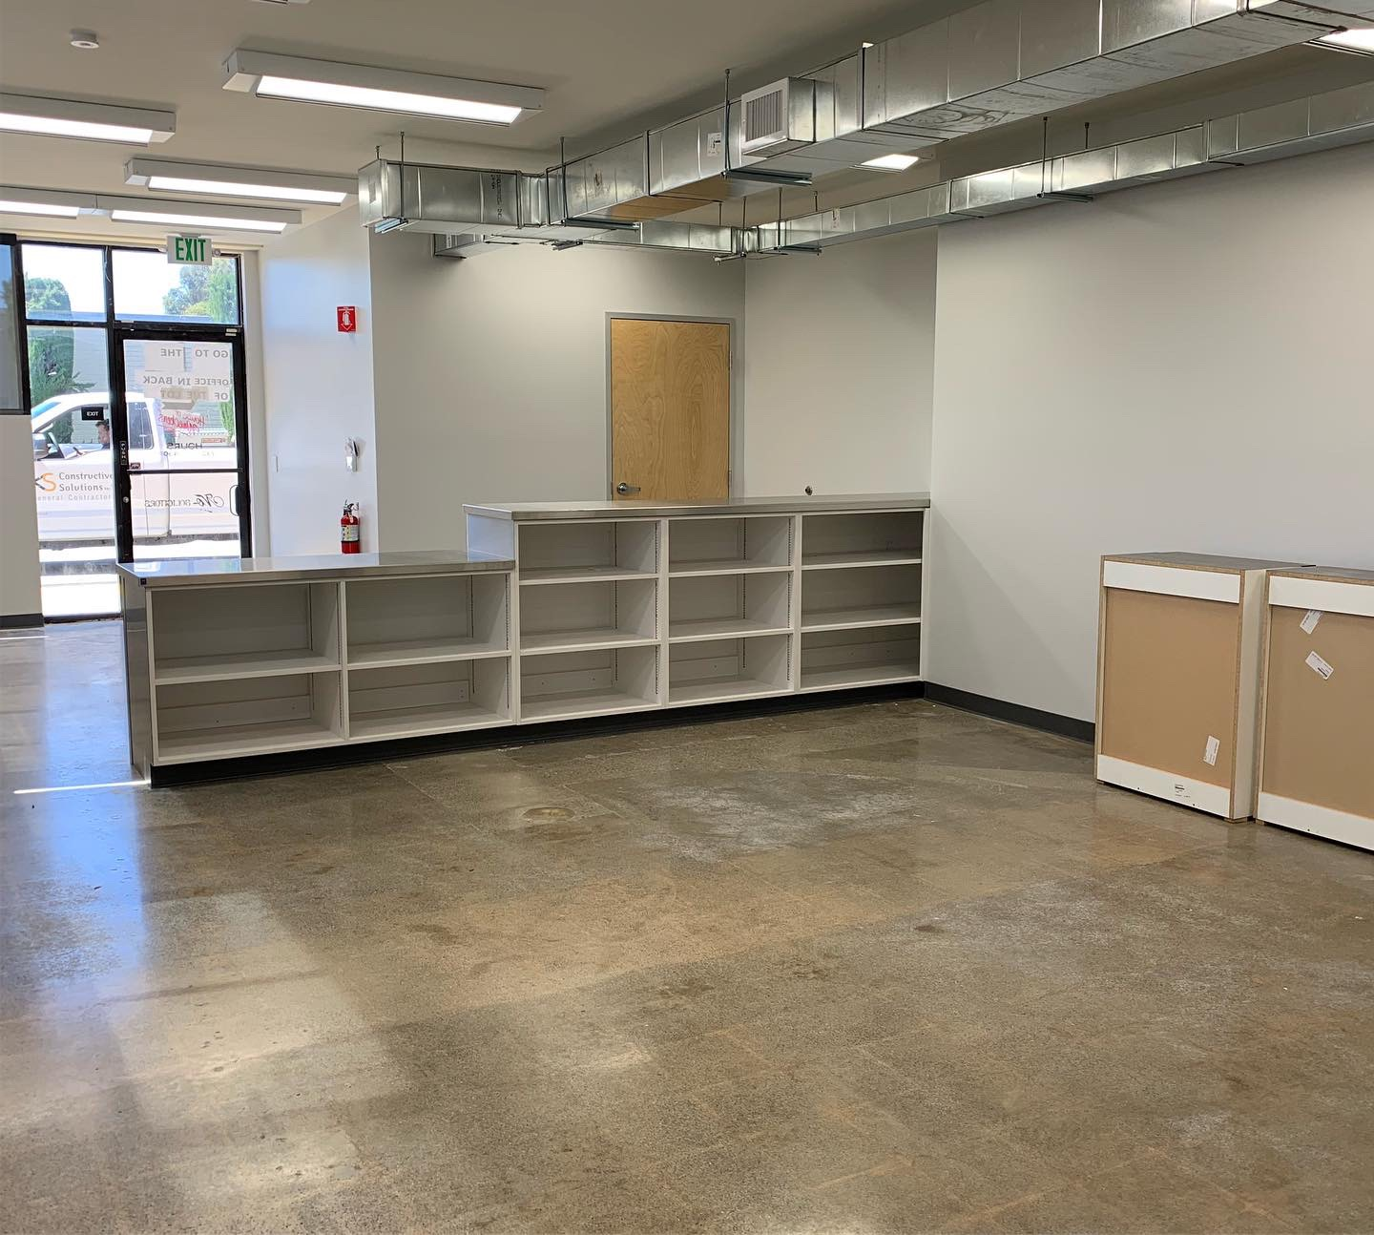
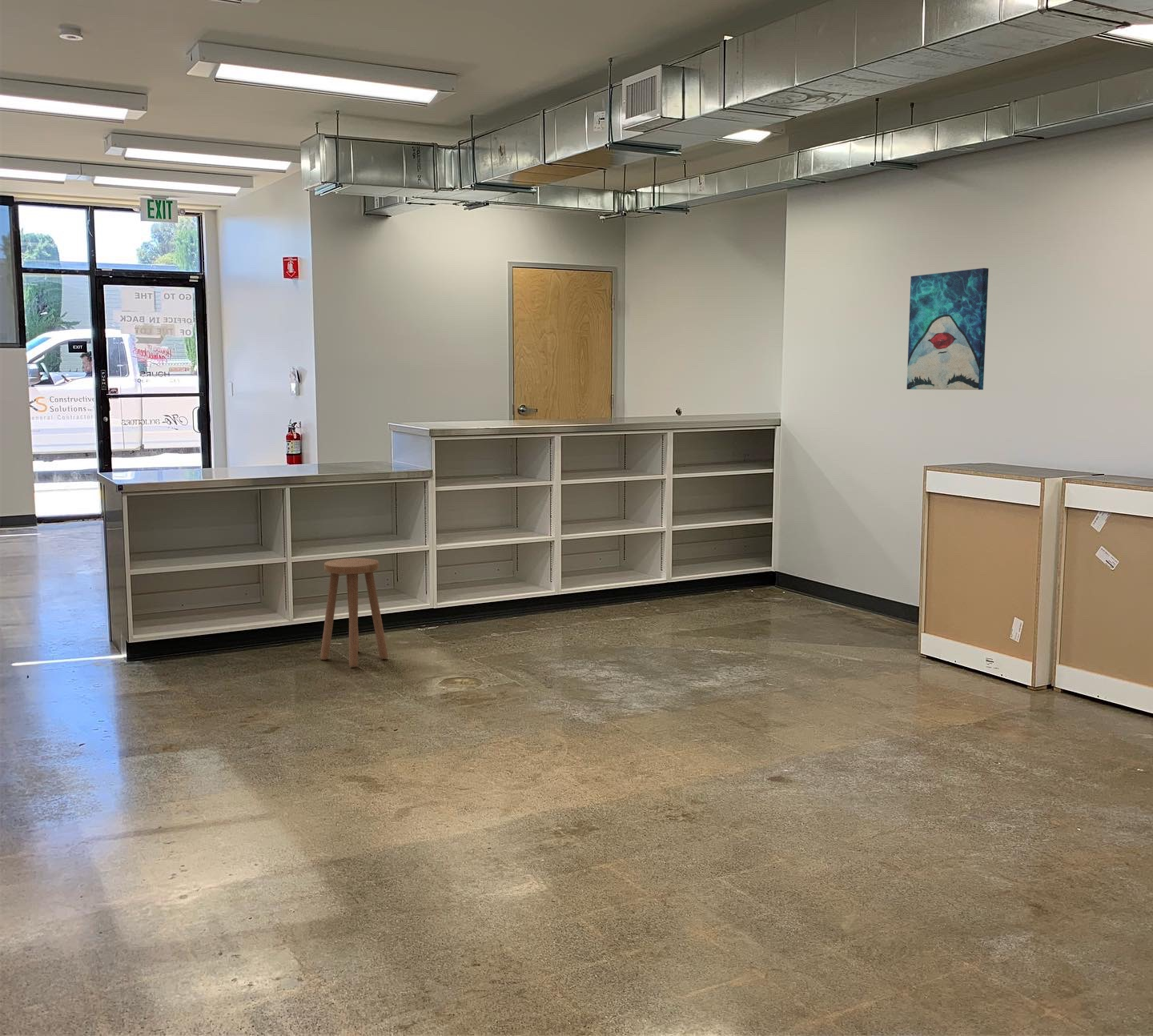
+ stool (352, 611)
+ wall art (946, 331)
